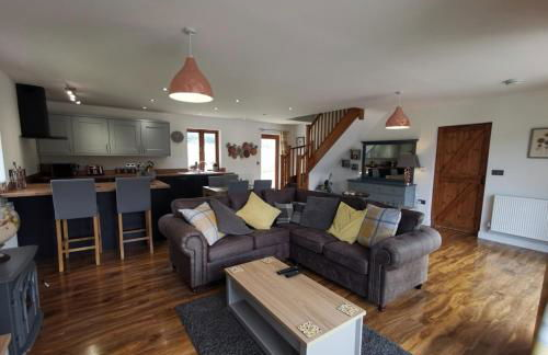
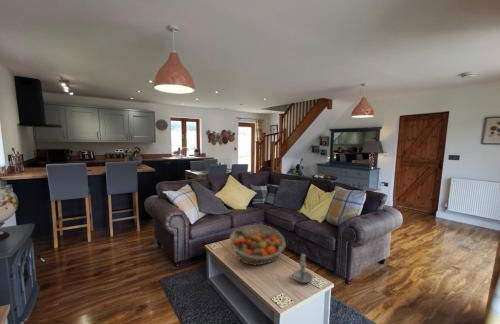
+ fruit basket (257, 244)
+ candle (302, 266)
